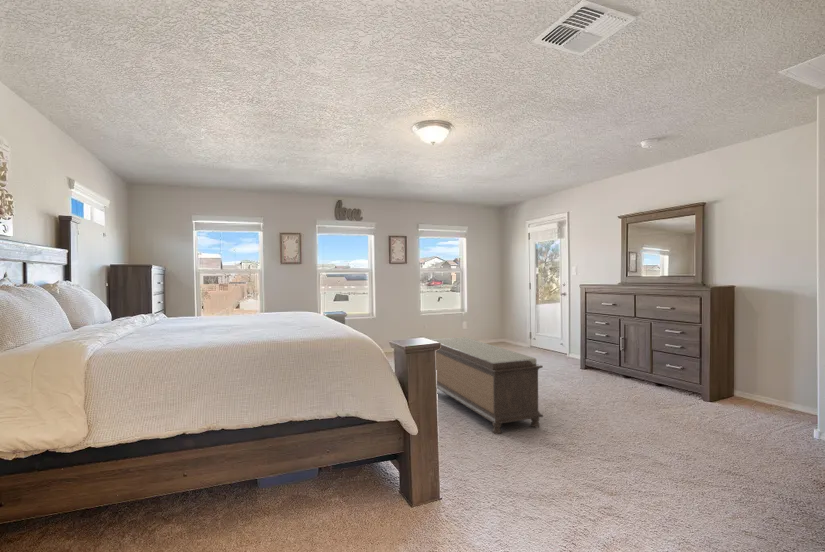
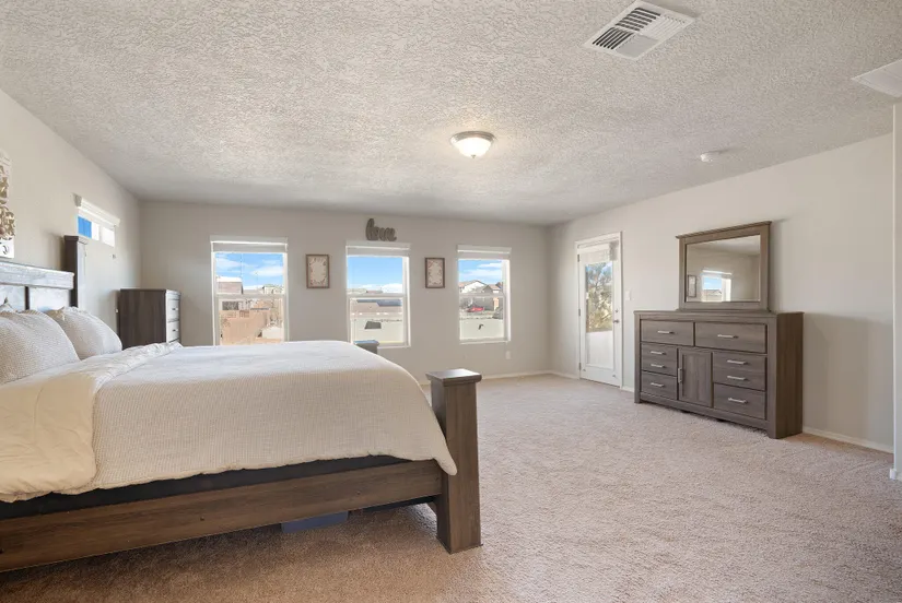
- bench (477, 377)
